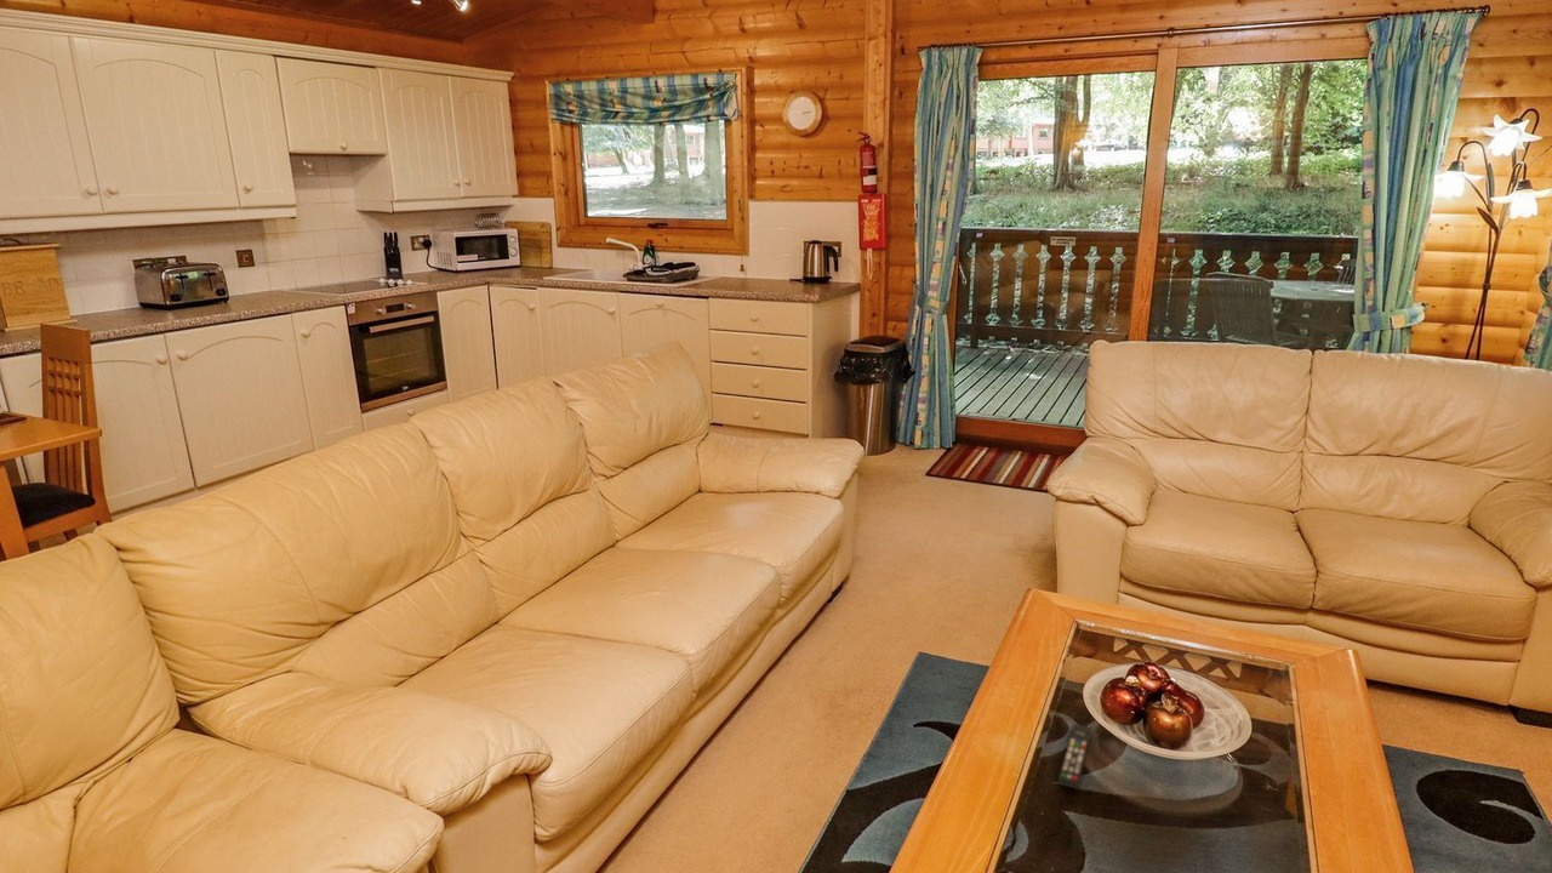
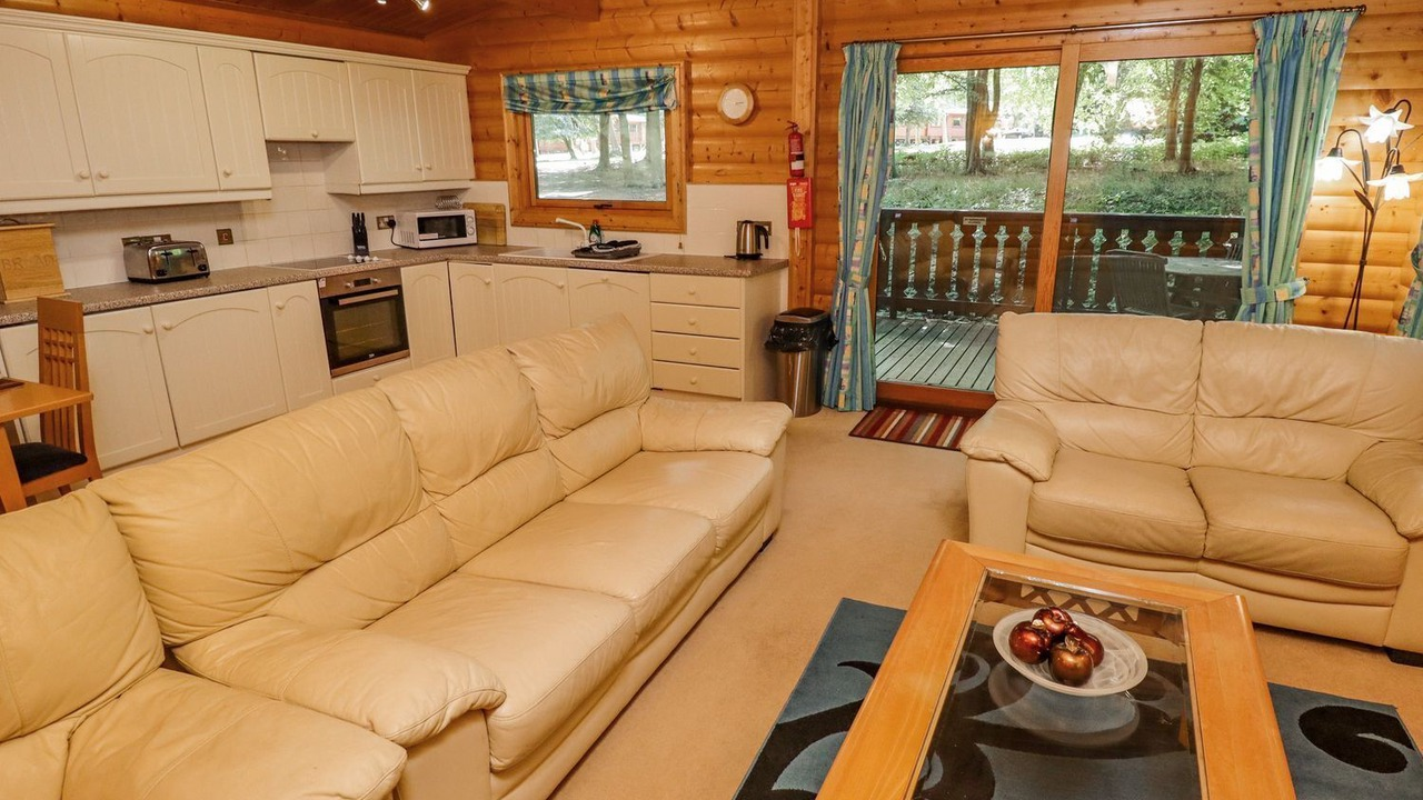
- remote control (1075, 754)
